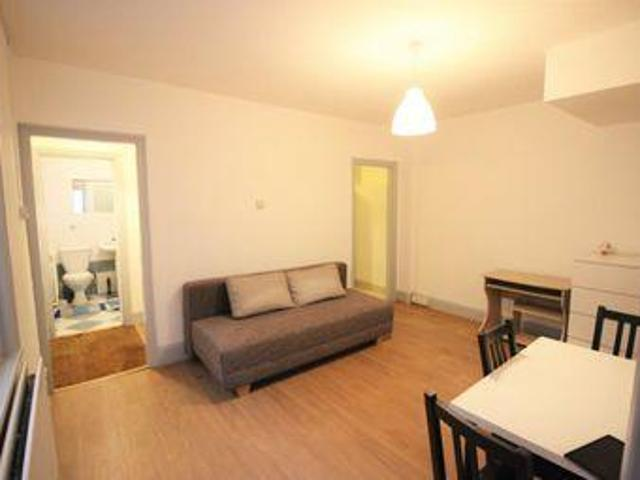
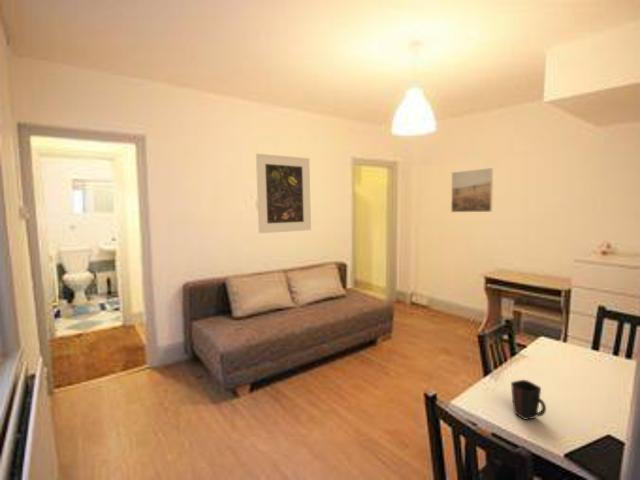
+ mug (529, 401)
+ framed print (471, 191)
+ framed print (285, 194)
